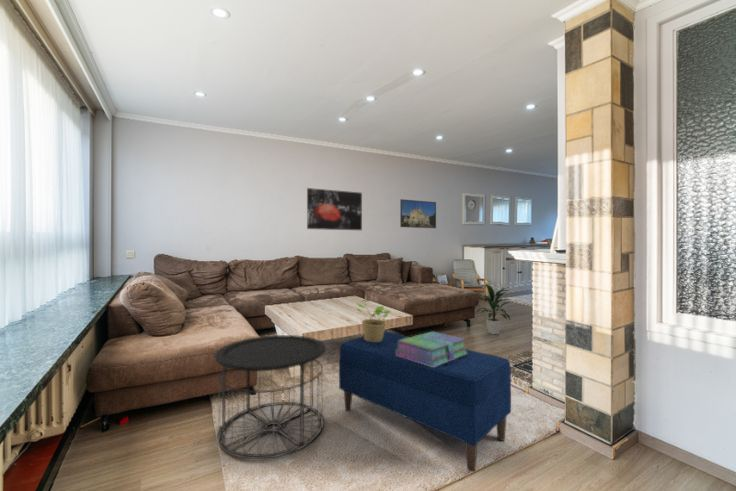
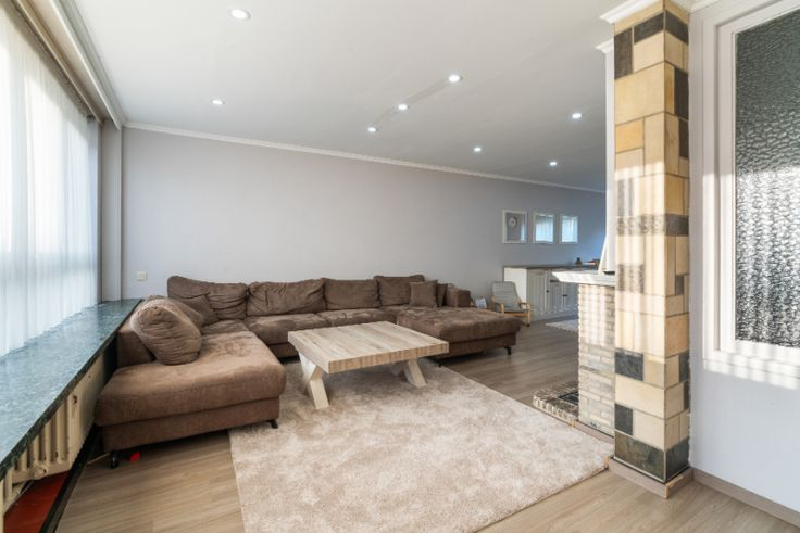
- indoor plant (495, 307)
- stack of books (431, 346)
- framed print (418, 214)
- side table (271, 388)
- wall art (335, 210)
- potted plant (372, 318)
- bench (418, 386)
